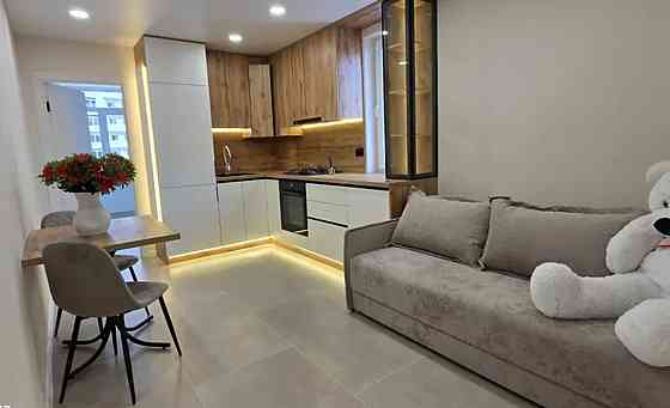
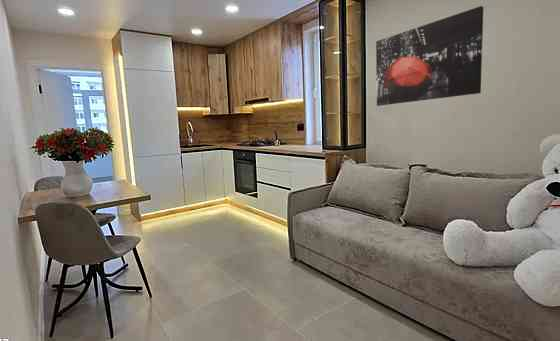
+ wall art (421, 63)
